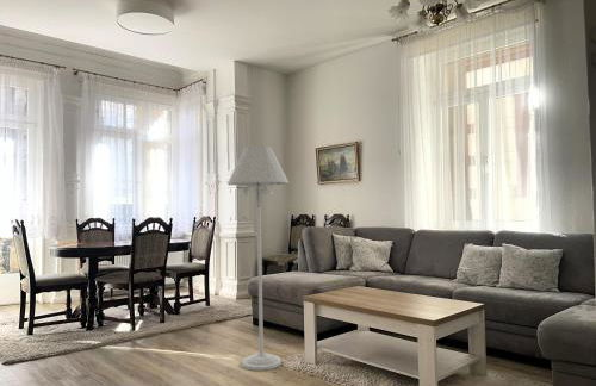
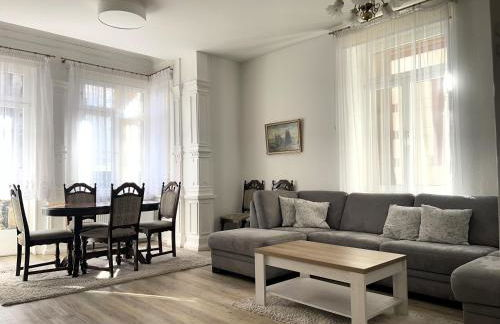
- floor lamp (259, 254)
